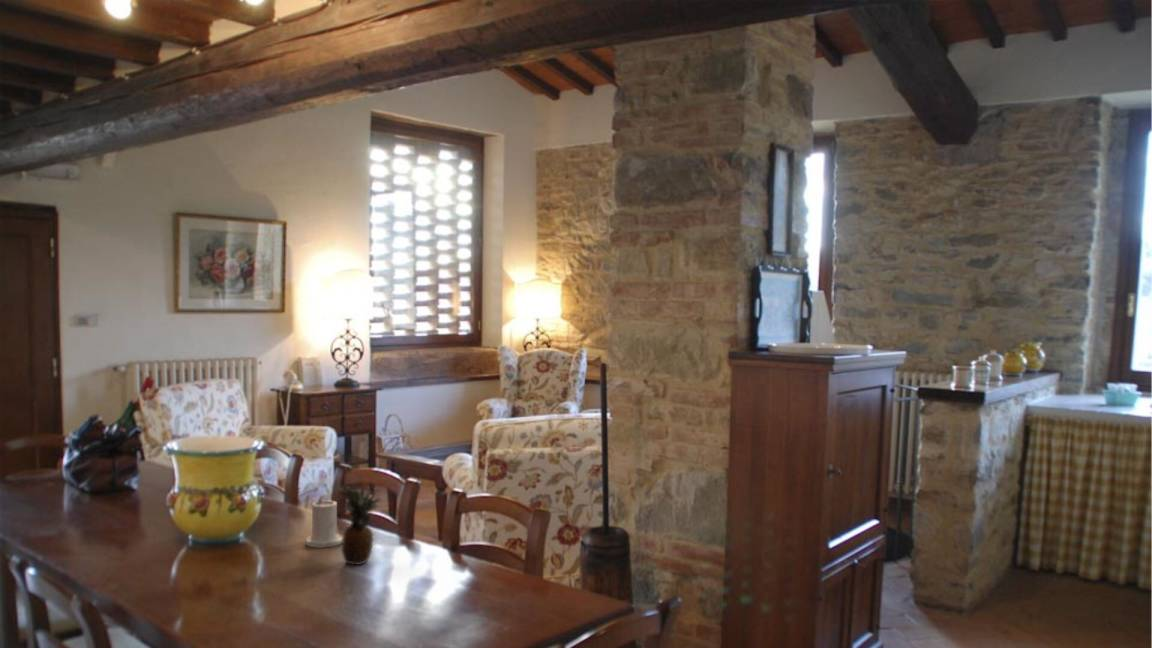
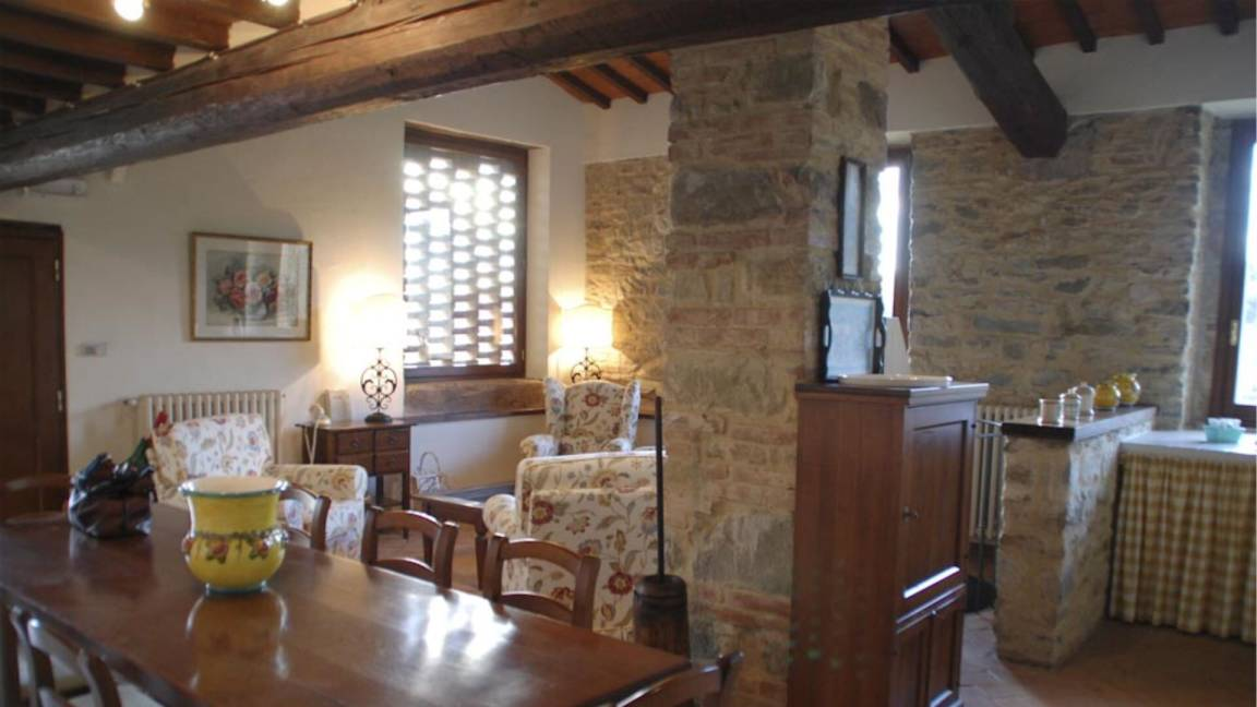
- candle (324, 520)
- fruit (357, 521)
